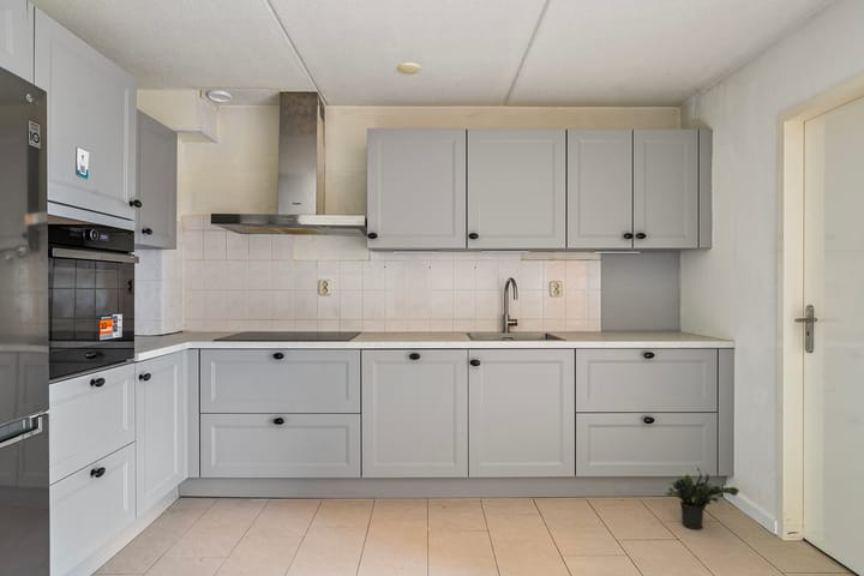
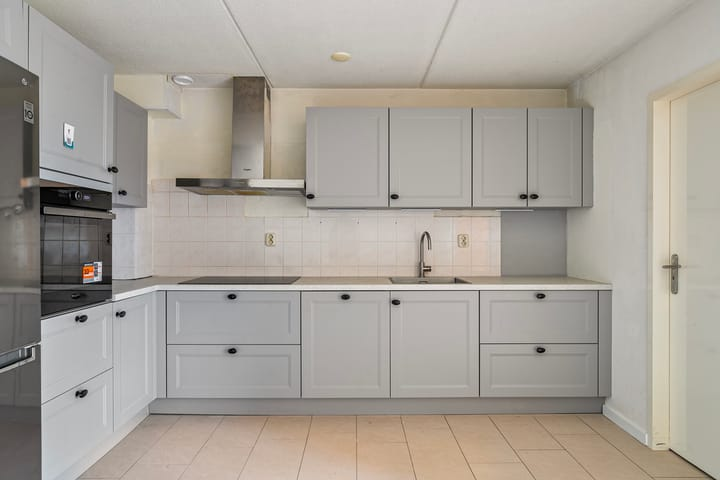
- potted plant (703, 496)
